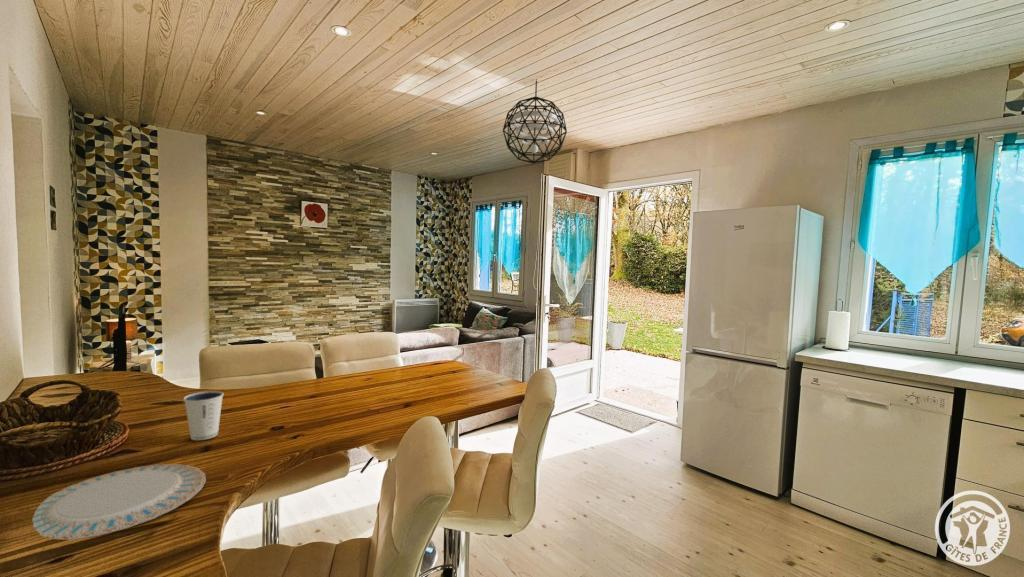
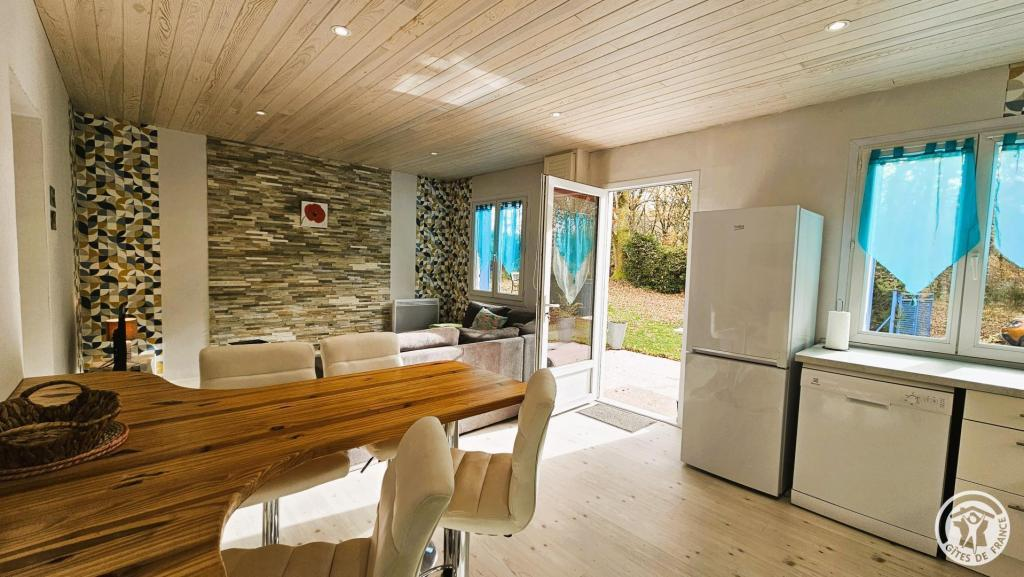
- chinaware (120, 494)
- dixie cup (204, 416)
- pendant light (535, 122)
